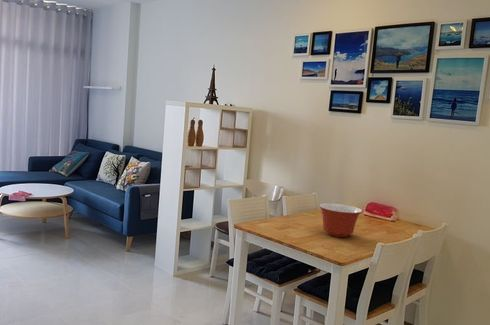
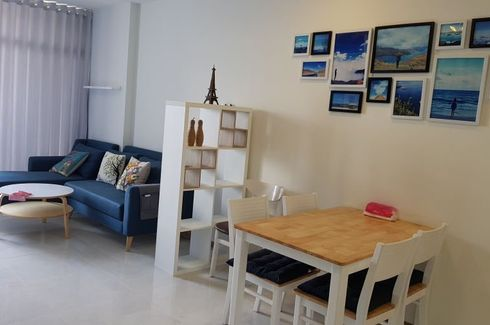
- mixing bowl (338, 220)
